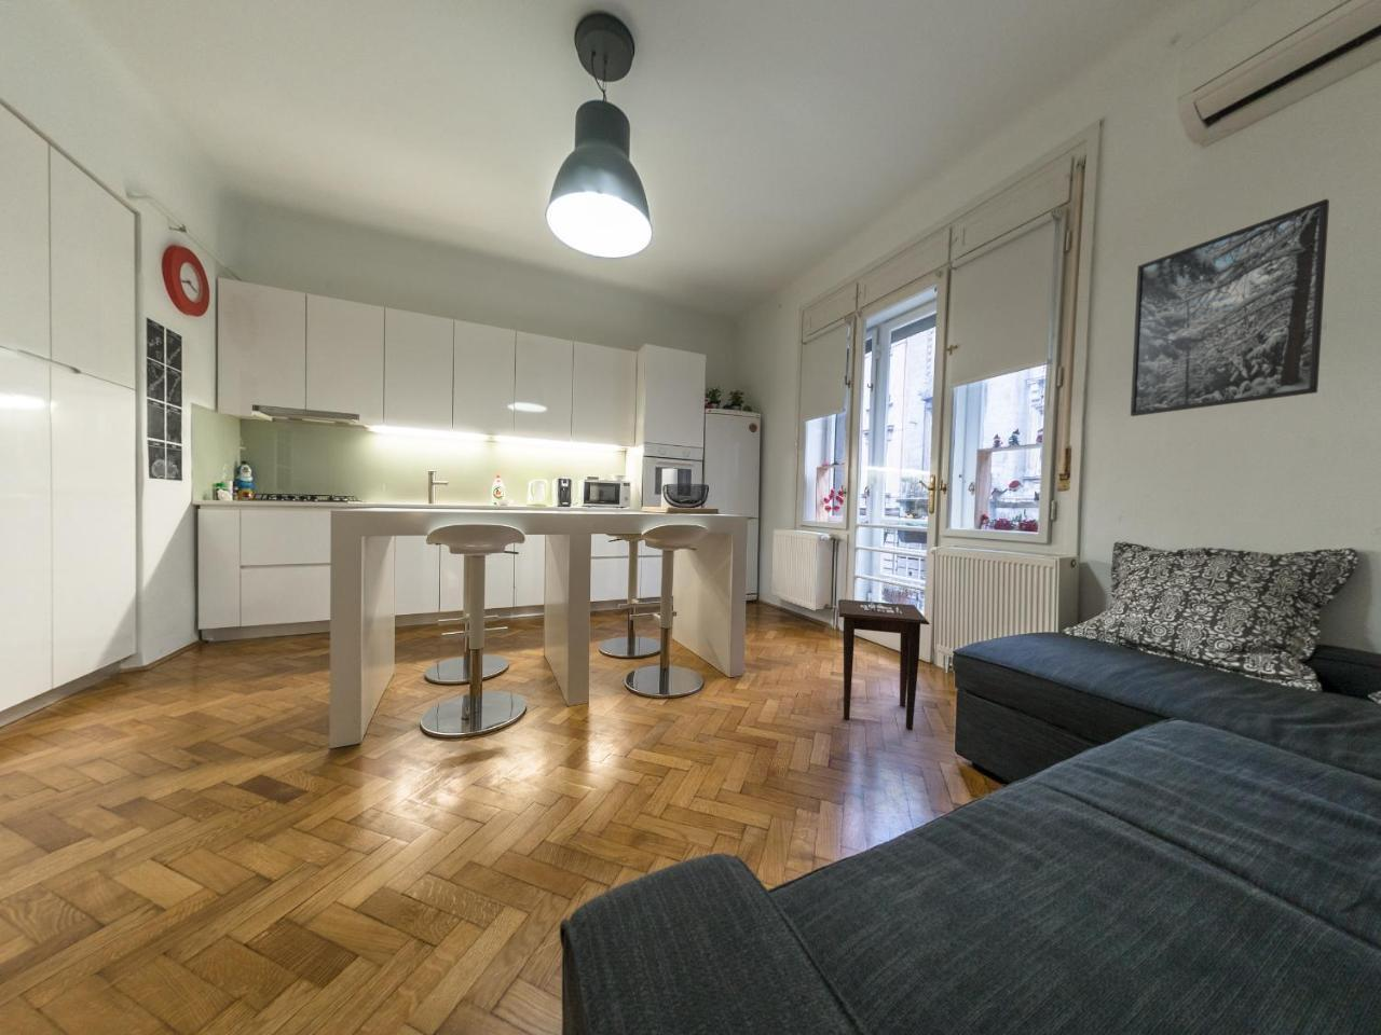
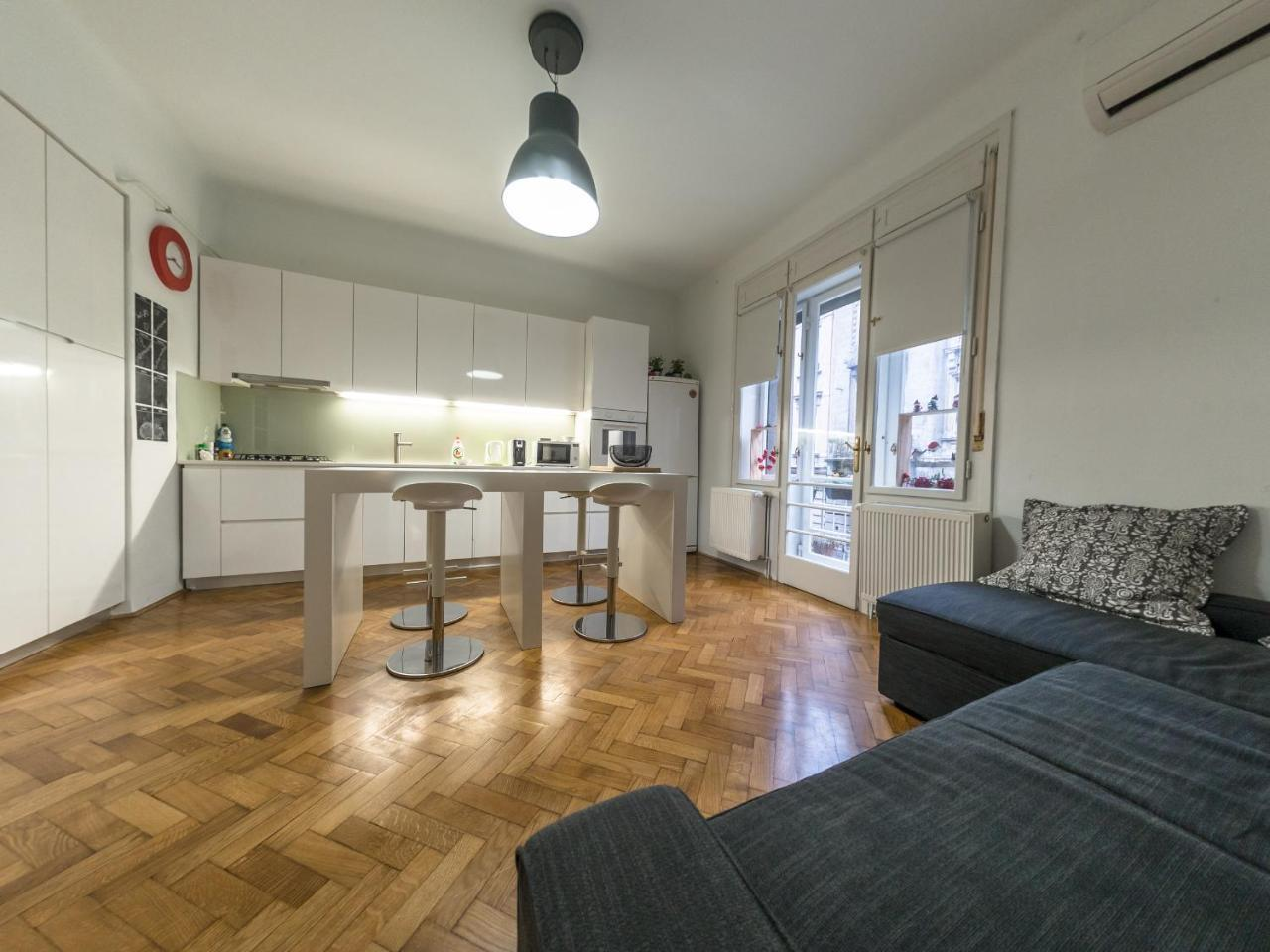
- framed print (1217, 322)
- side table (899, 658)
